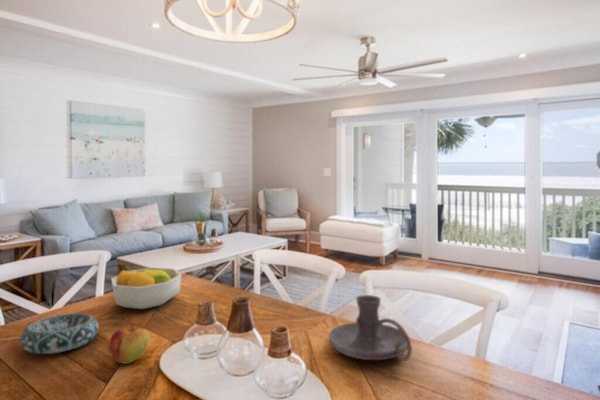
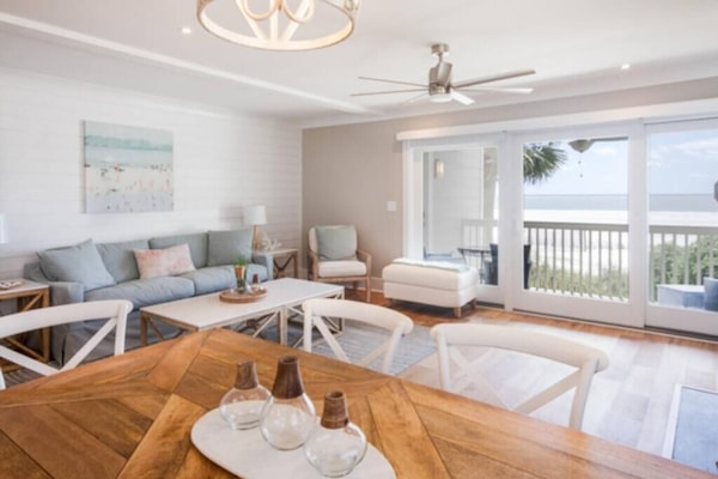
- decorative bowl (61, 332)
- fruit bowl (147, 282)
- apple (129, 342)
- candle holder (374, 327)
